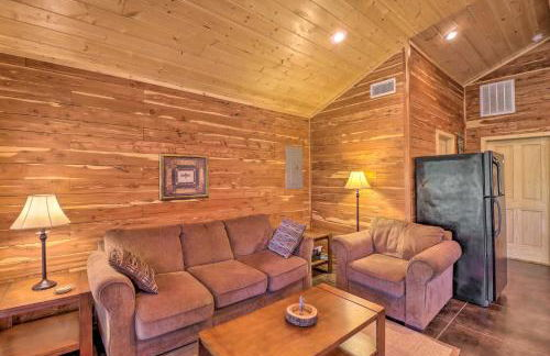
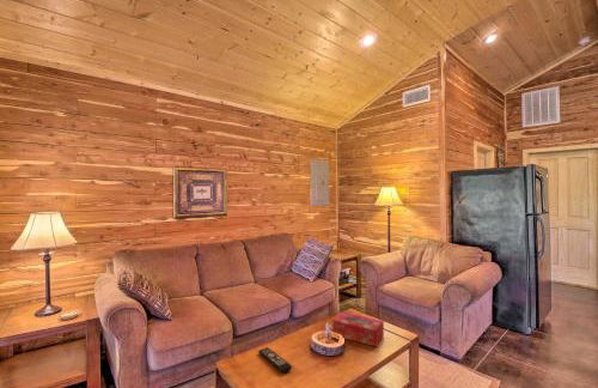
+ tissue box (358, 327)
+ remote control (274, 359)
